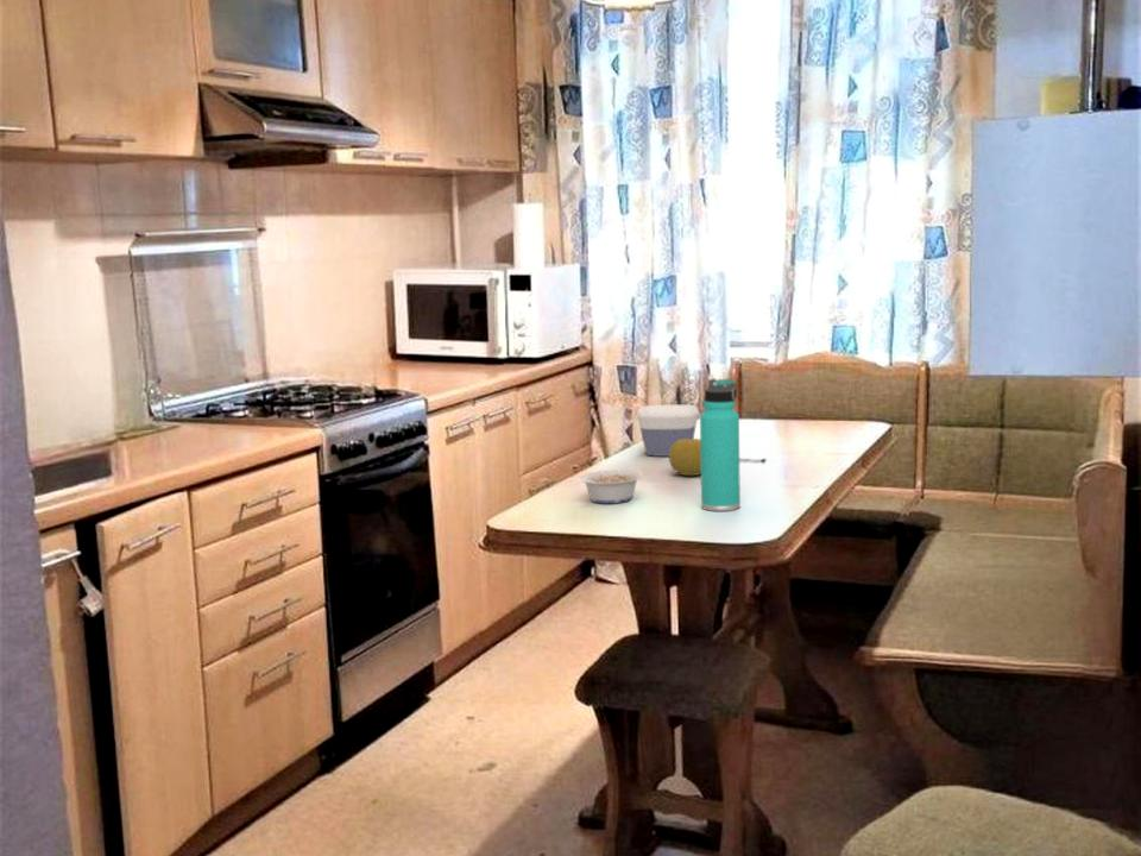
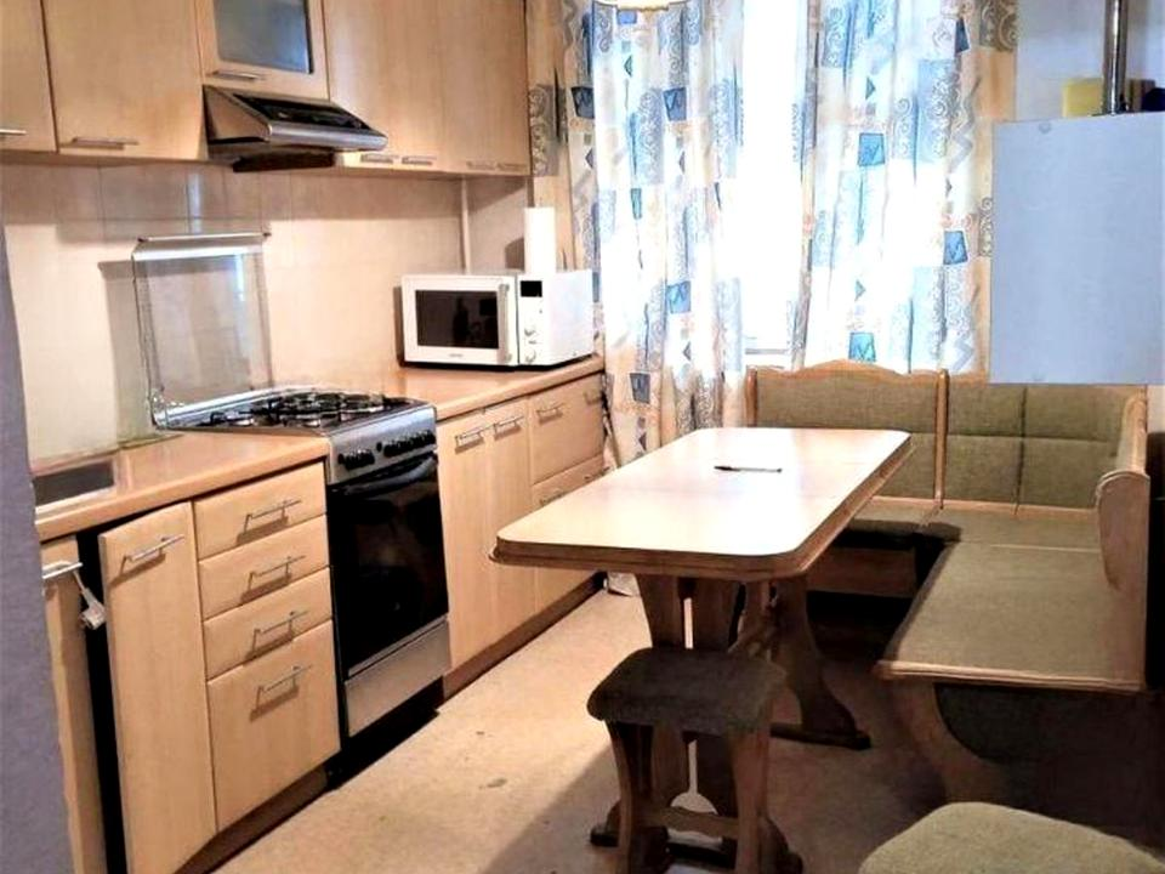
- legume (610, 485)
- thermos bottle (719, 443)
- bowl (668, 430)
- fruit (689, 455)
